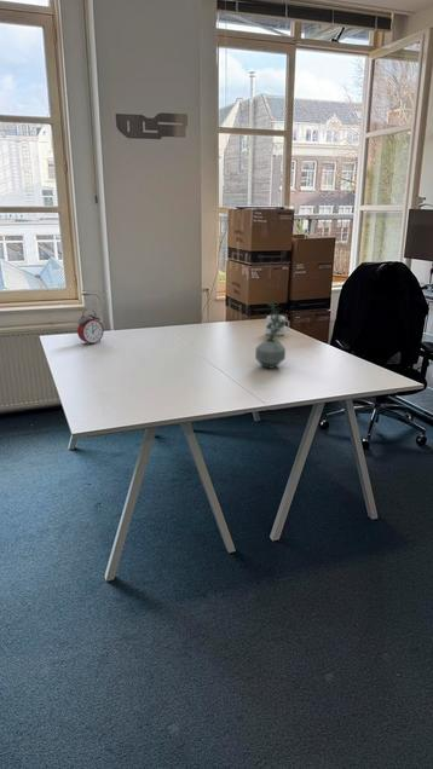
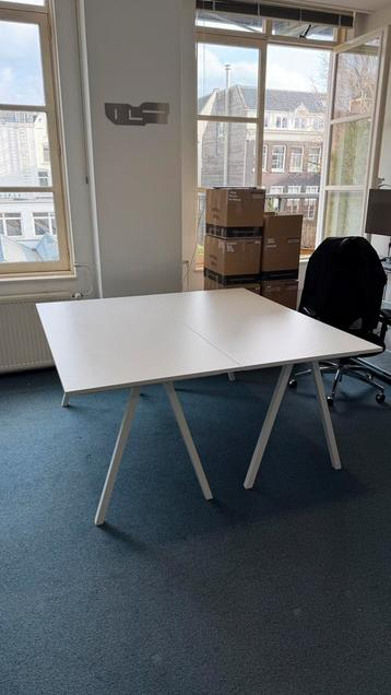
- potted plant (272, 334)
- alarm clock (90, 325)
- mug (277, 325)
